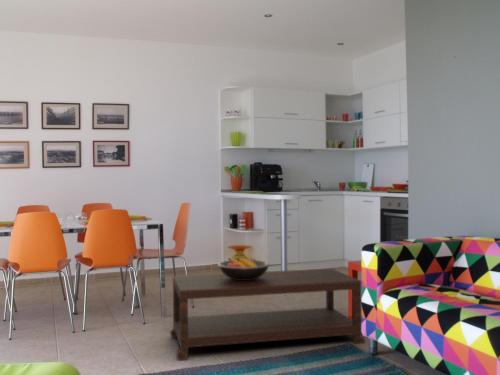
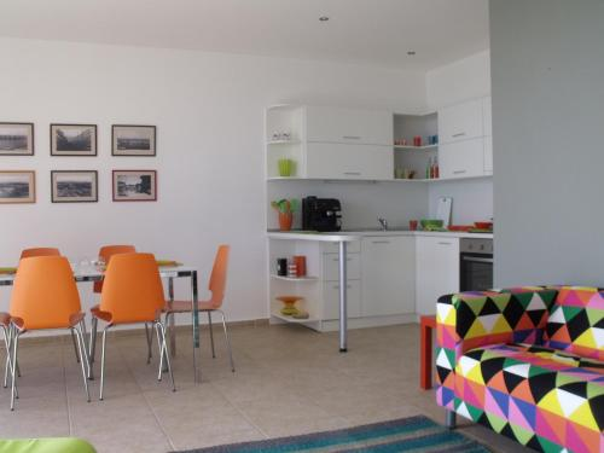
- coffee table (264, 312)
- fruit bowl (243, 268)
